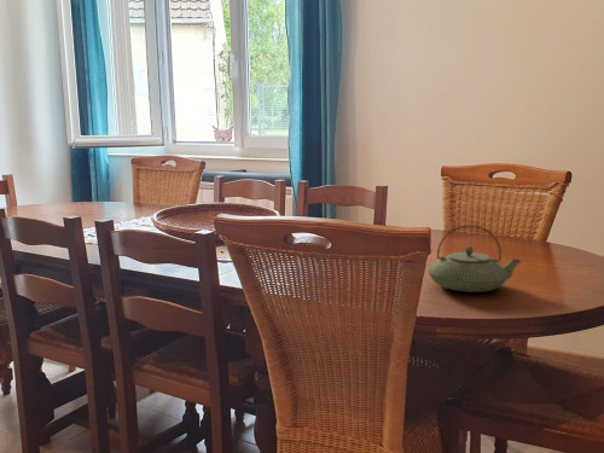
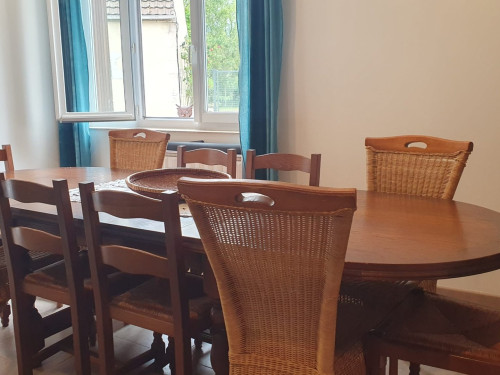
- teapot (474, 256)
